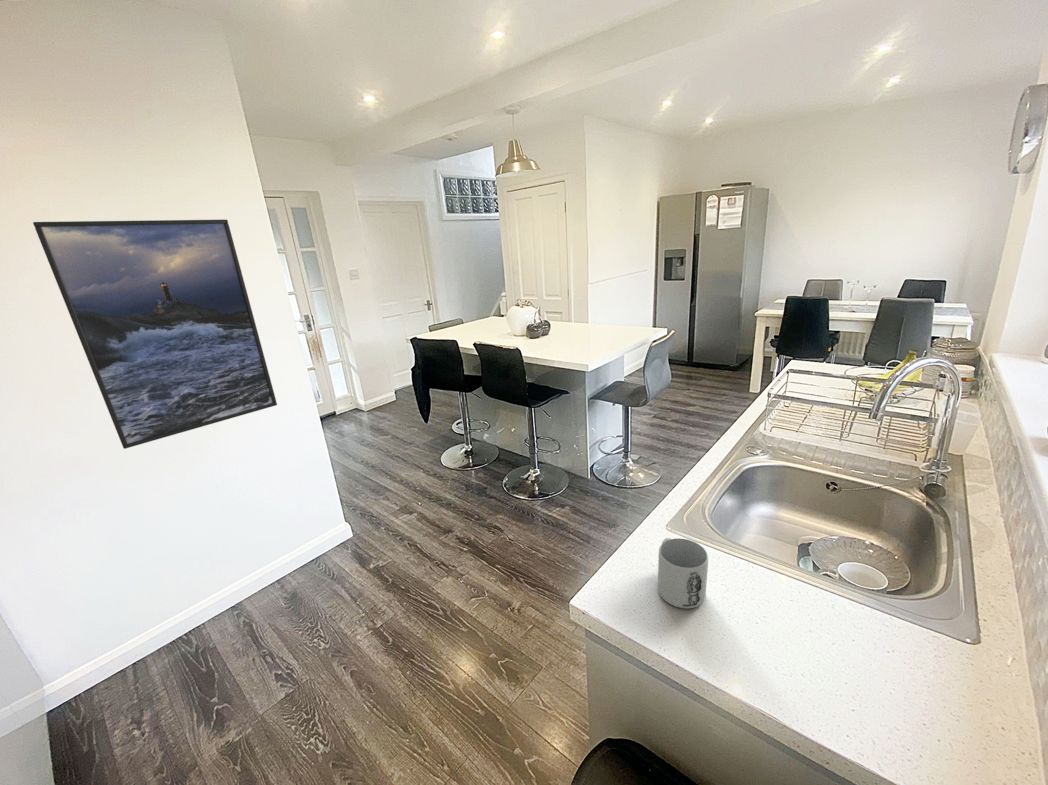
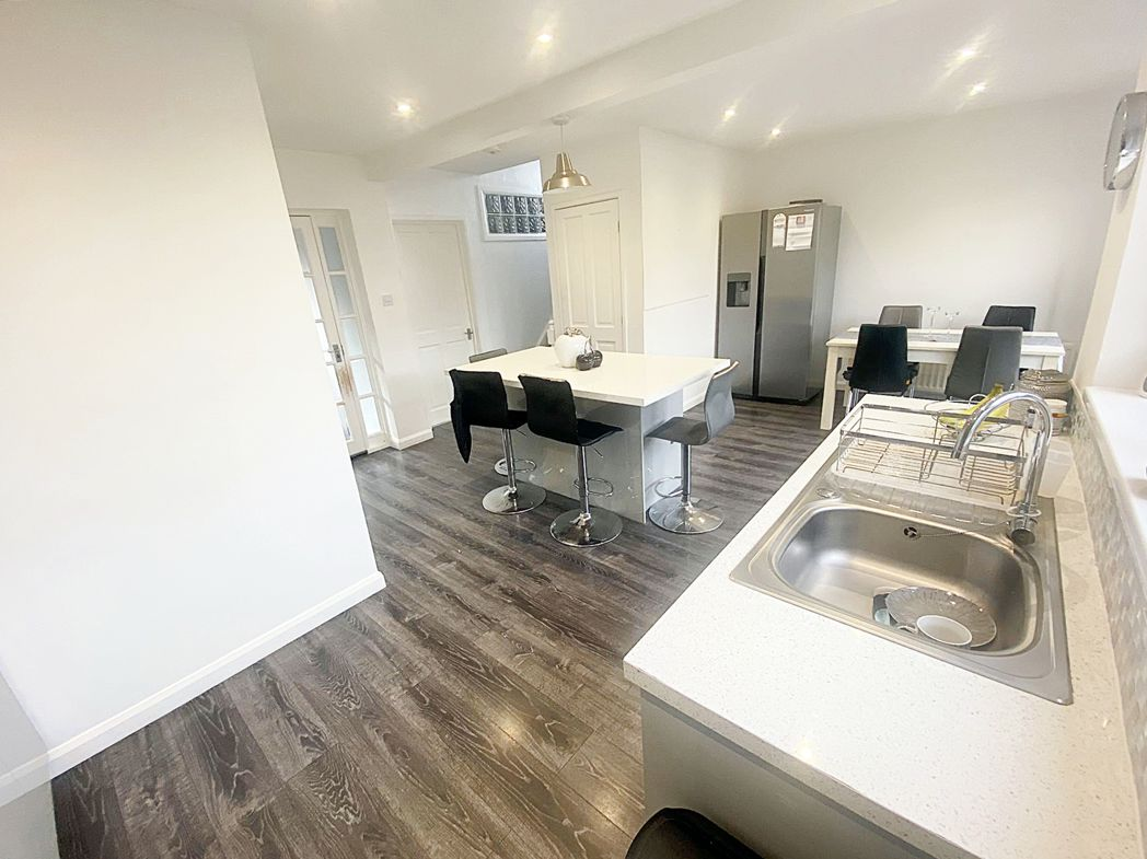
- mug (677, 567)
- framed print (177, 330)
